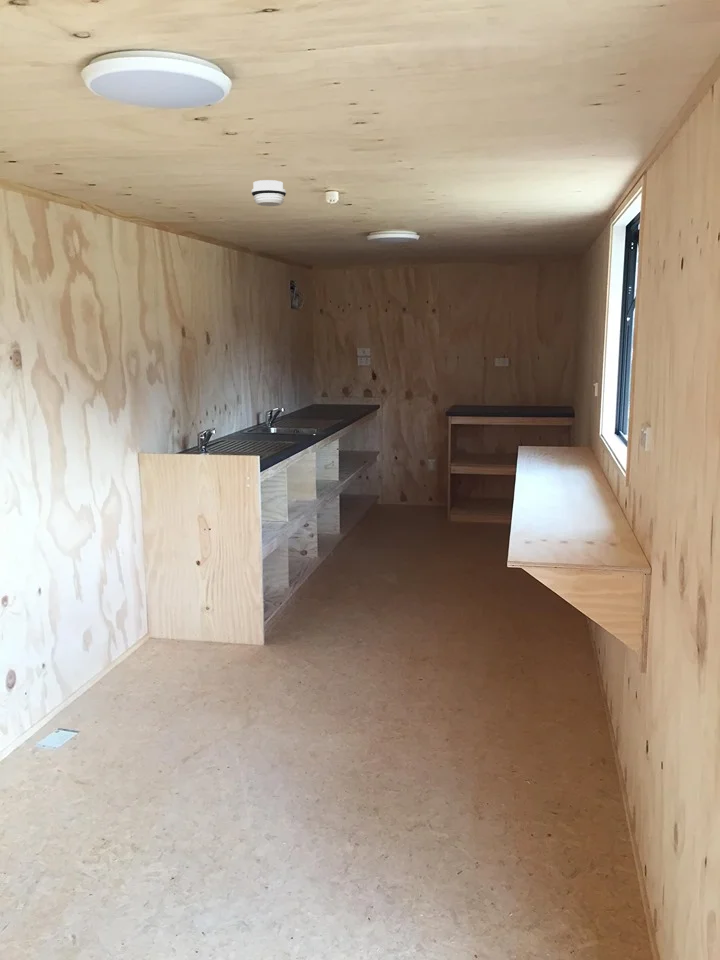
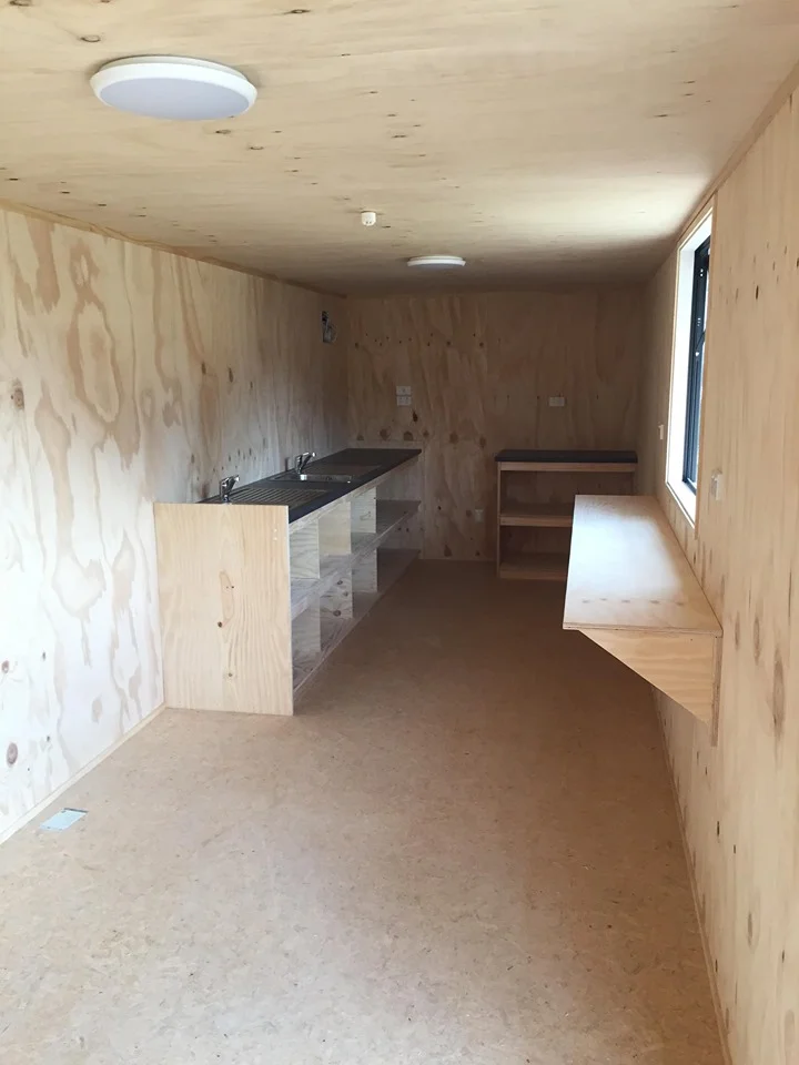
- smoke detector (268, 193)
